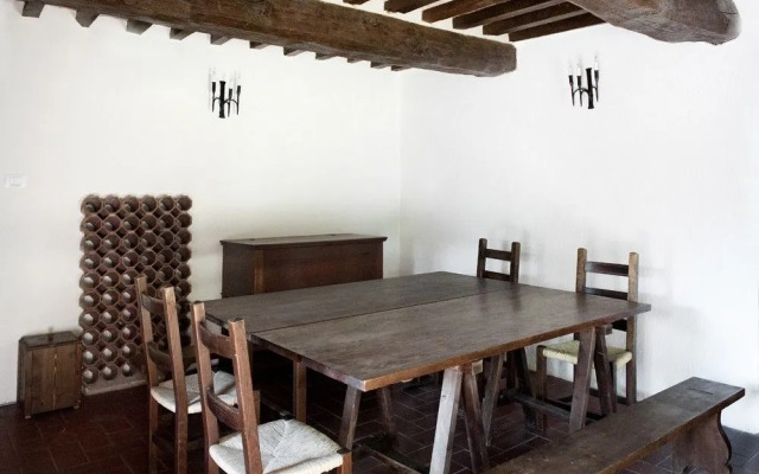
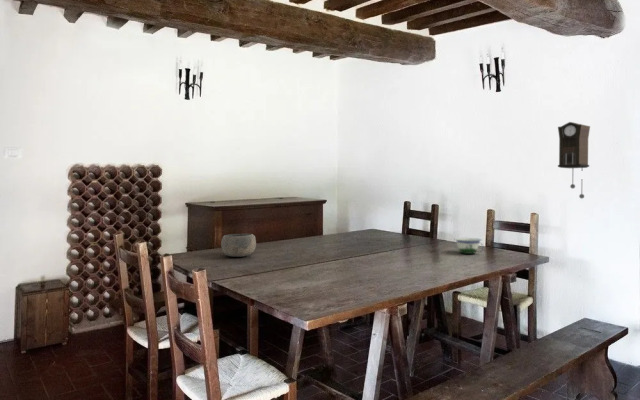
+ bowl (238, 245)
+ bowl (468, 246)
+ pendulum clock (573, 160)
